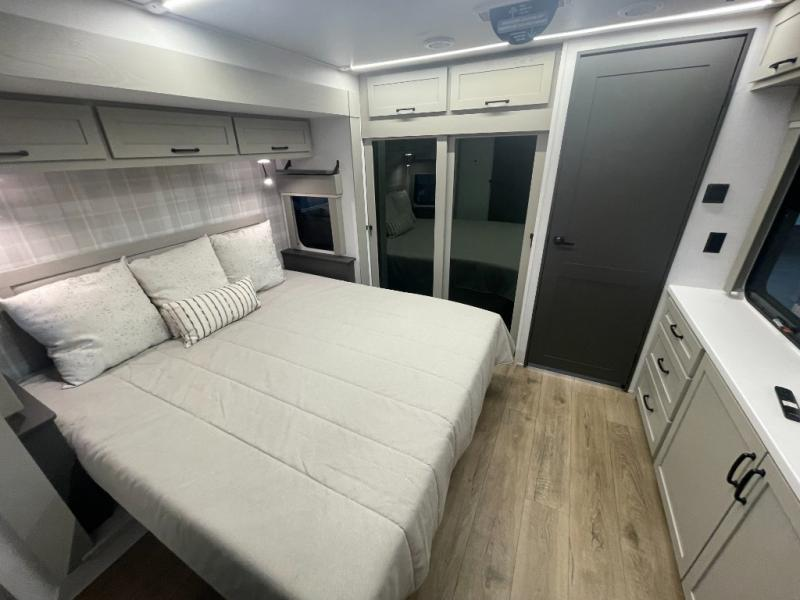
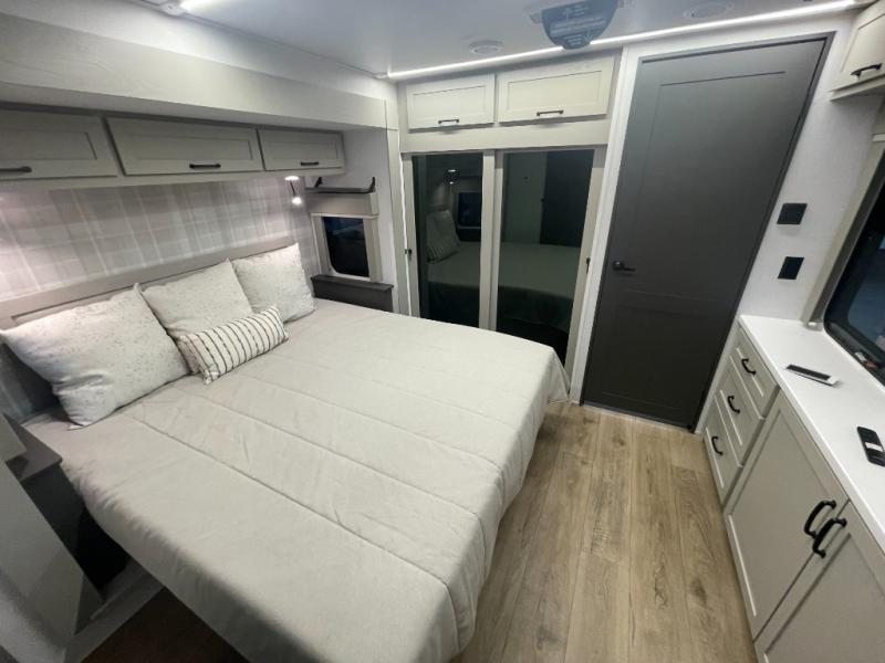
+ cell phone (808, 372)
